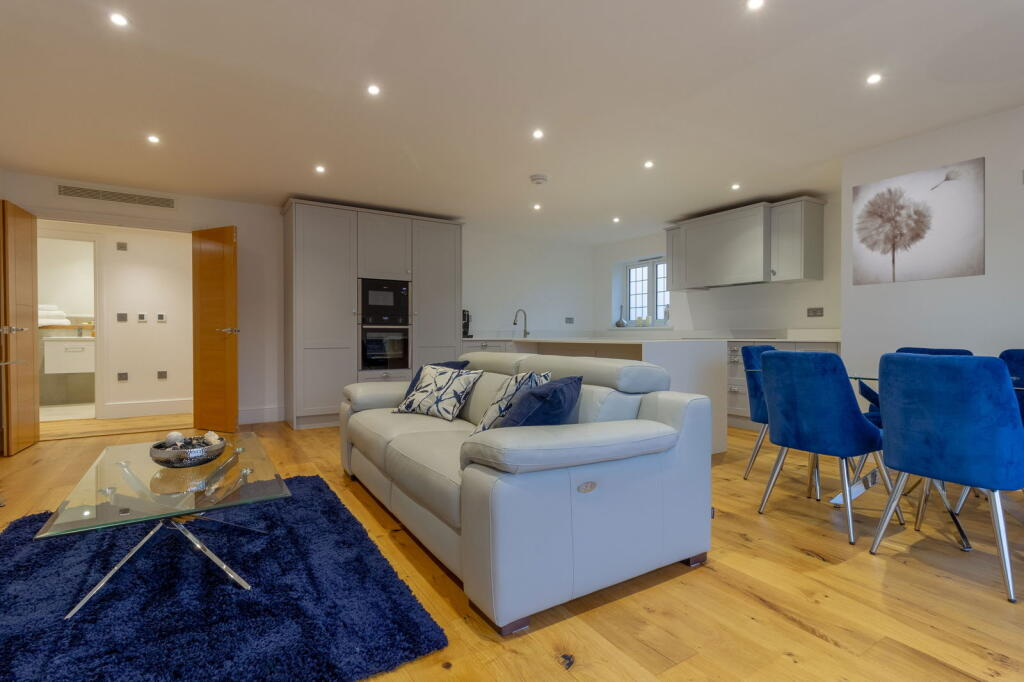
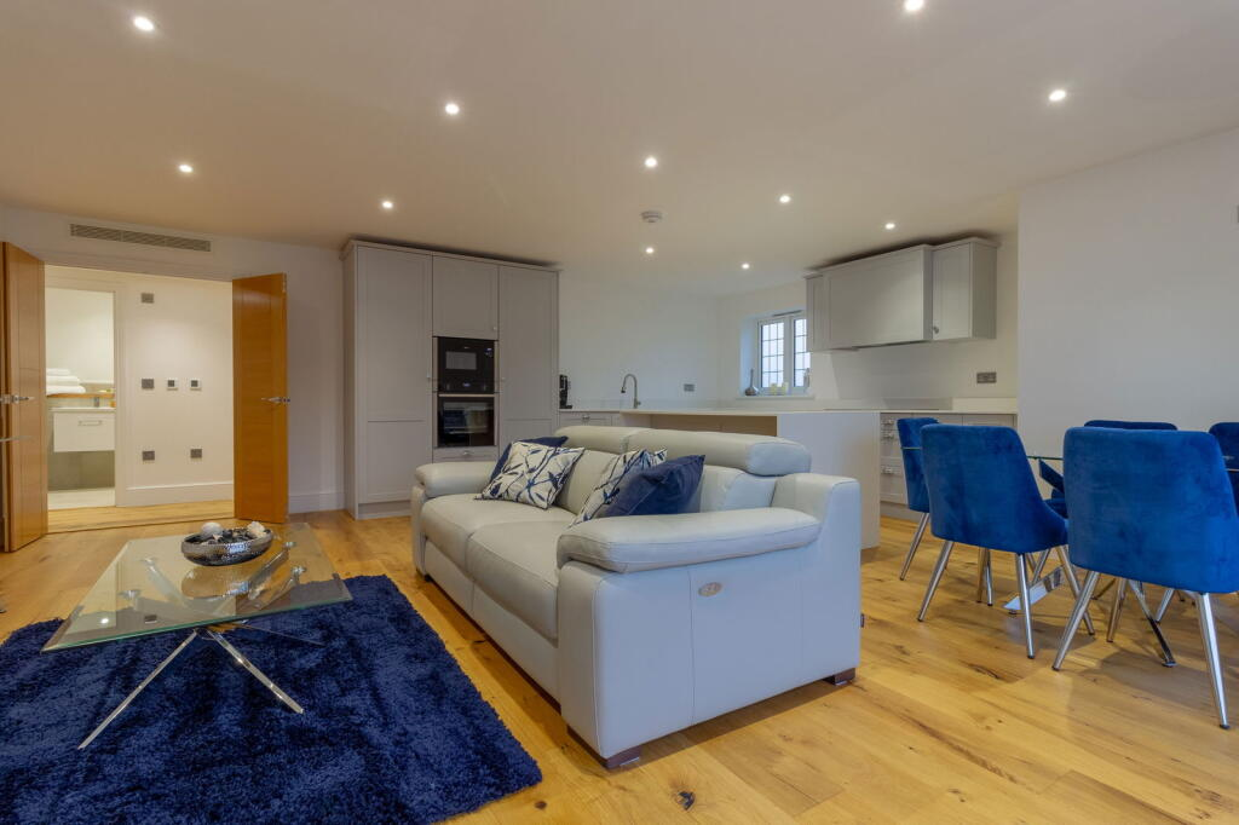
- wall art (912, 227)
